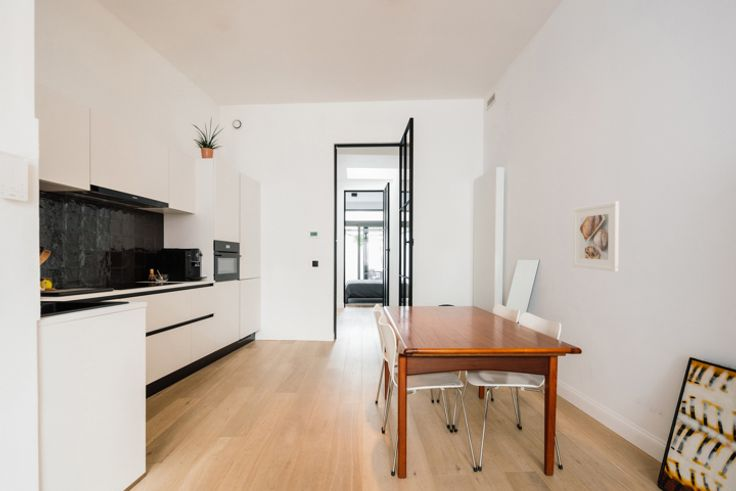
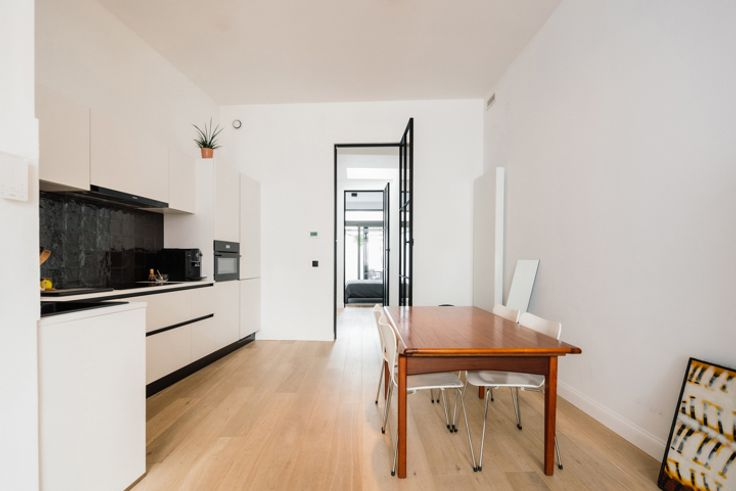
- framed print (594, 237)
